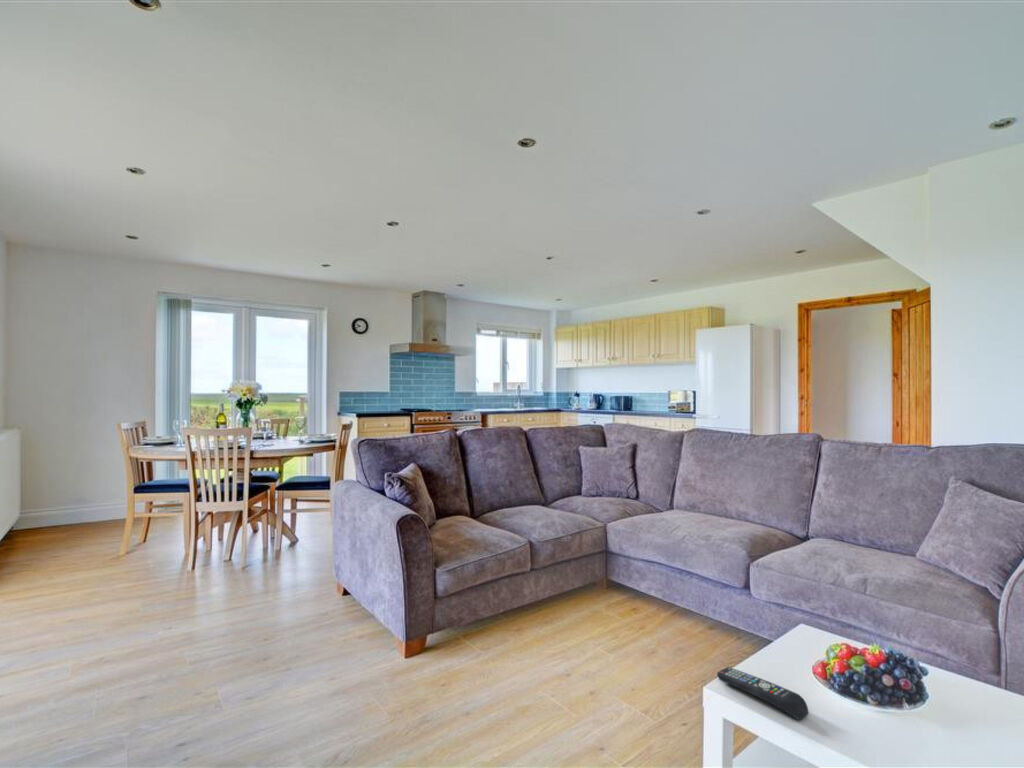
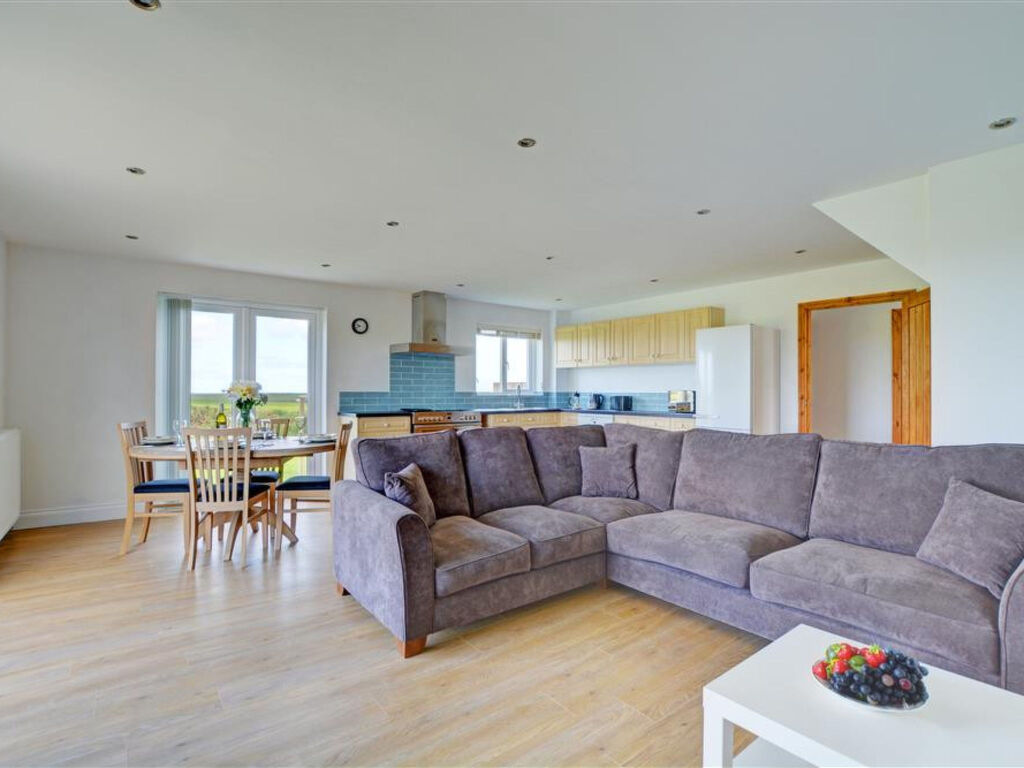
- remote control (760, 689)
